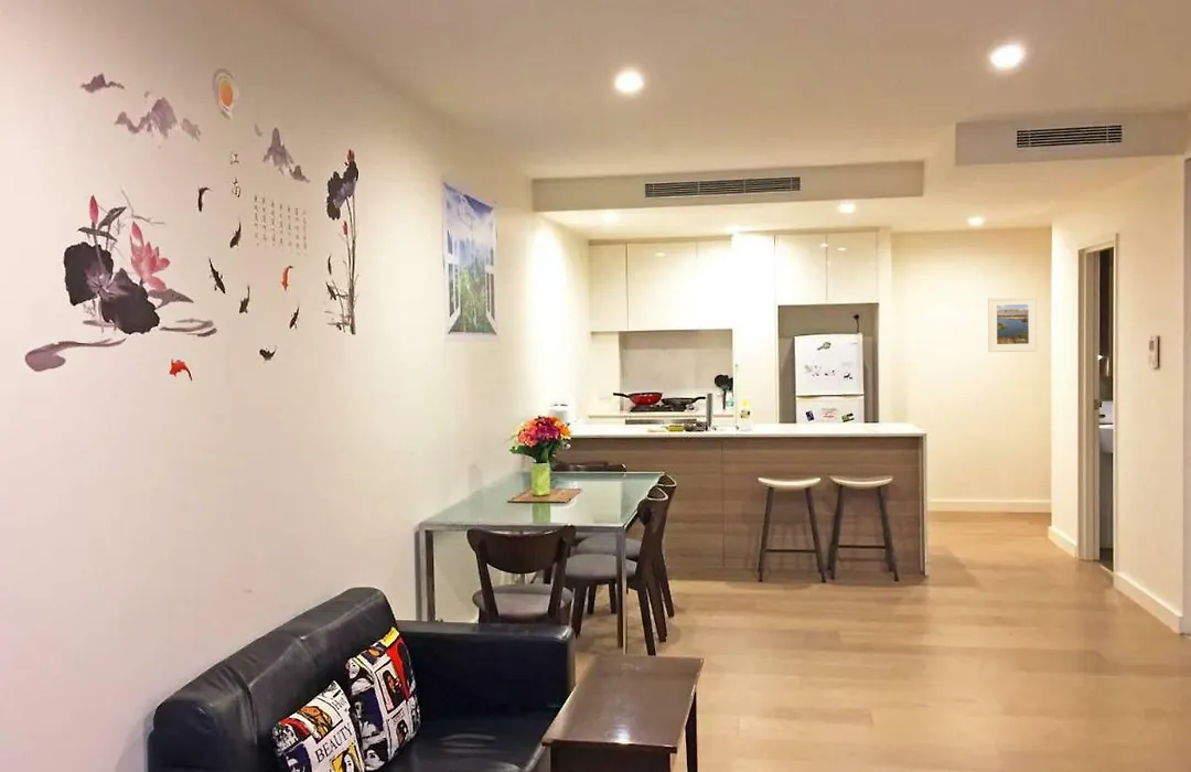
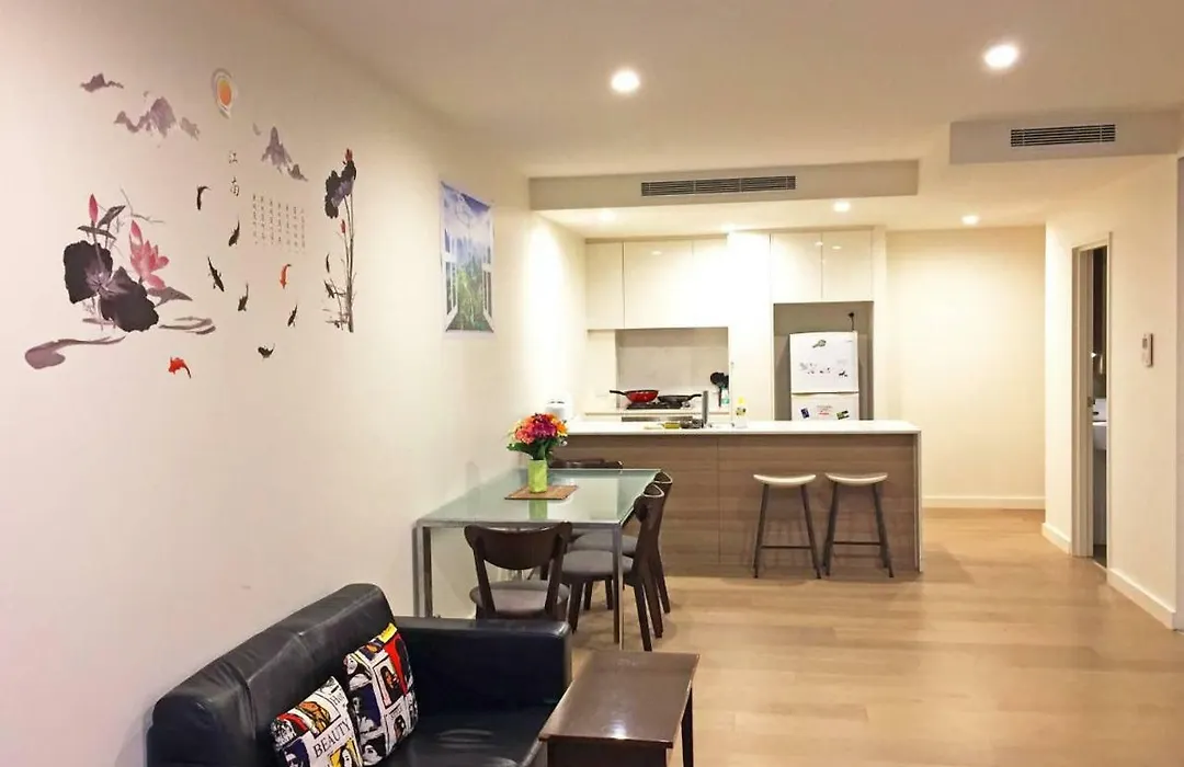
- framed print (1012, 324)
